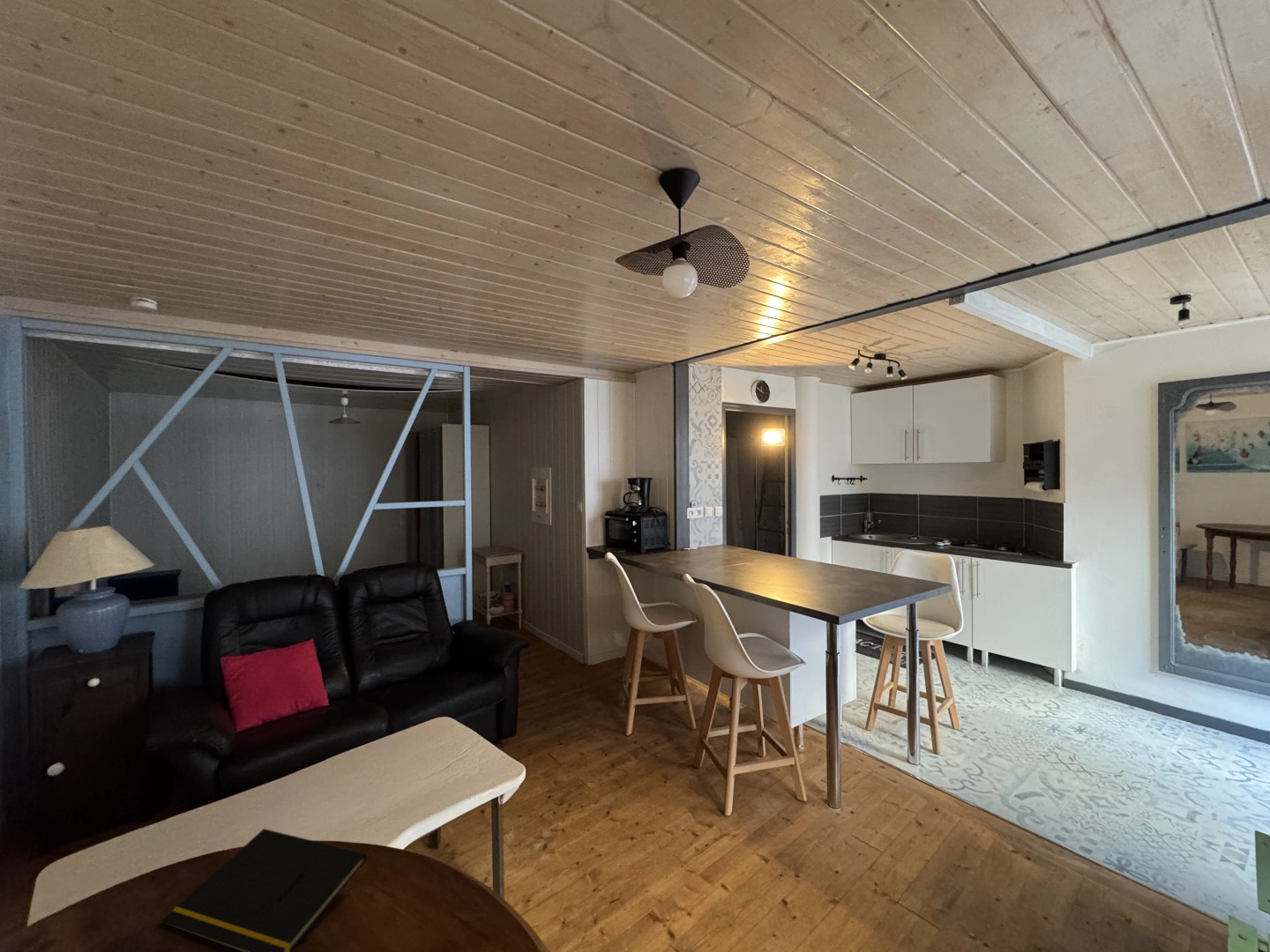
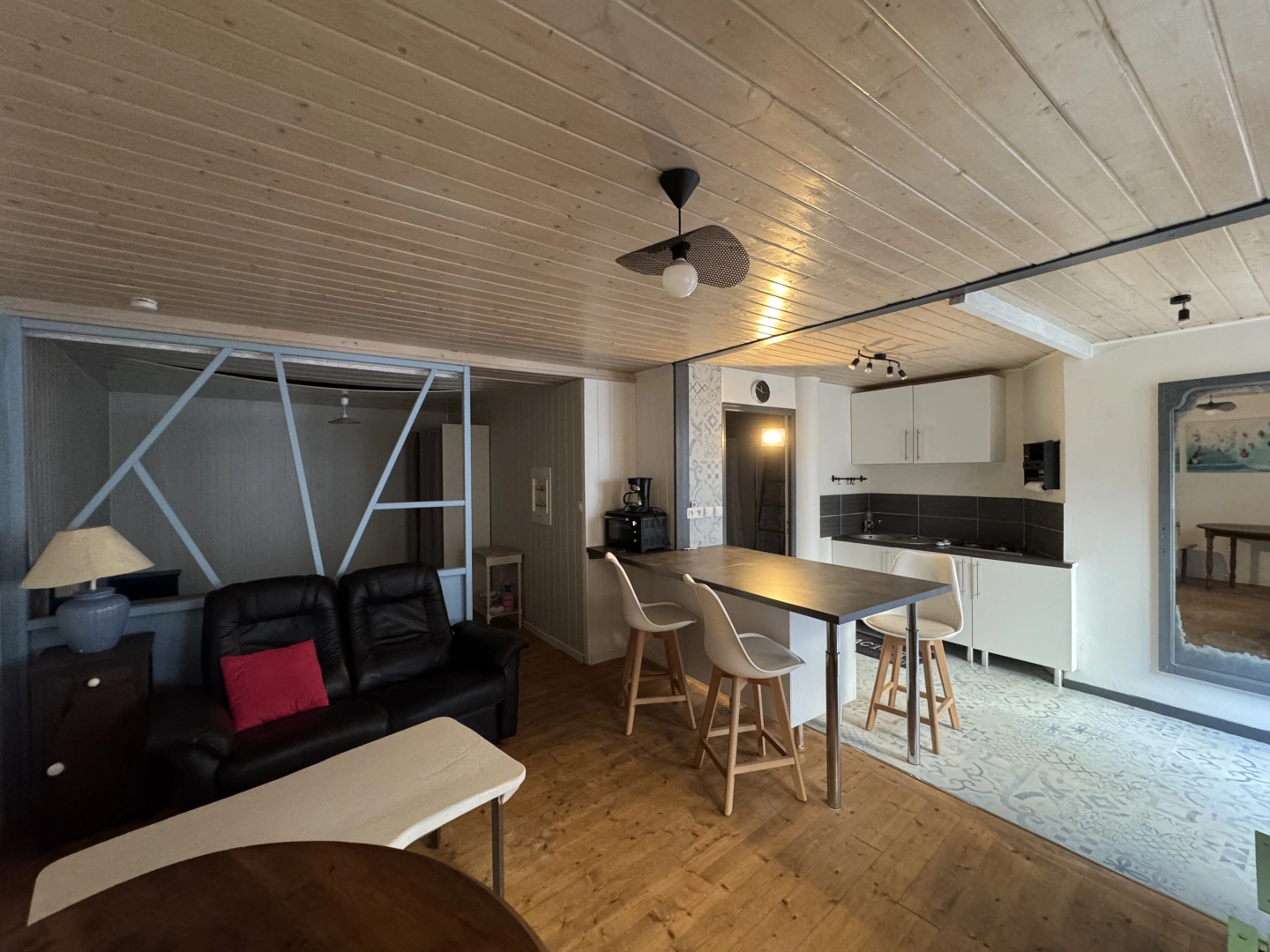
- notepad (270, 889)
